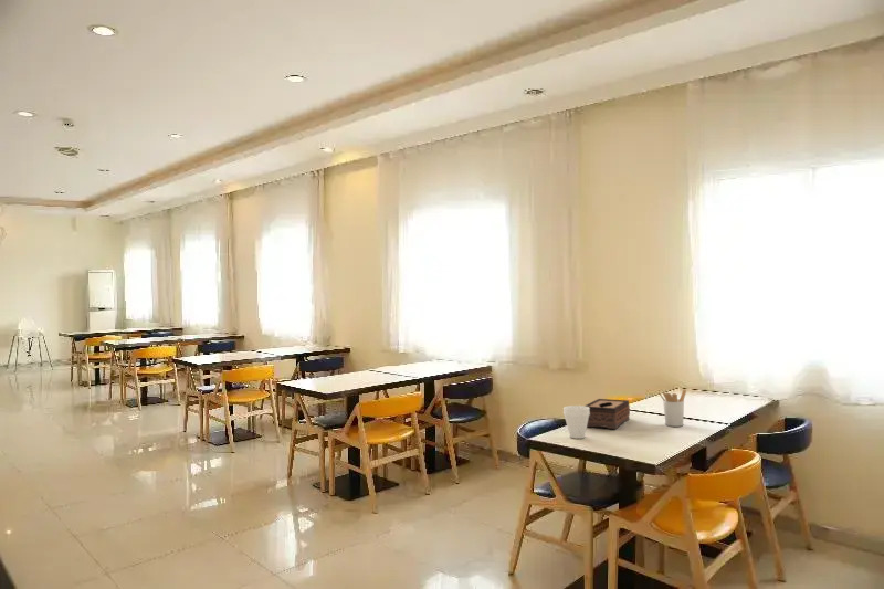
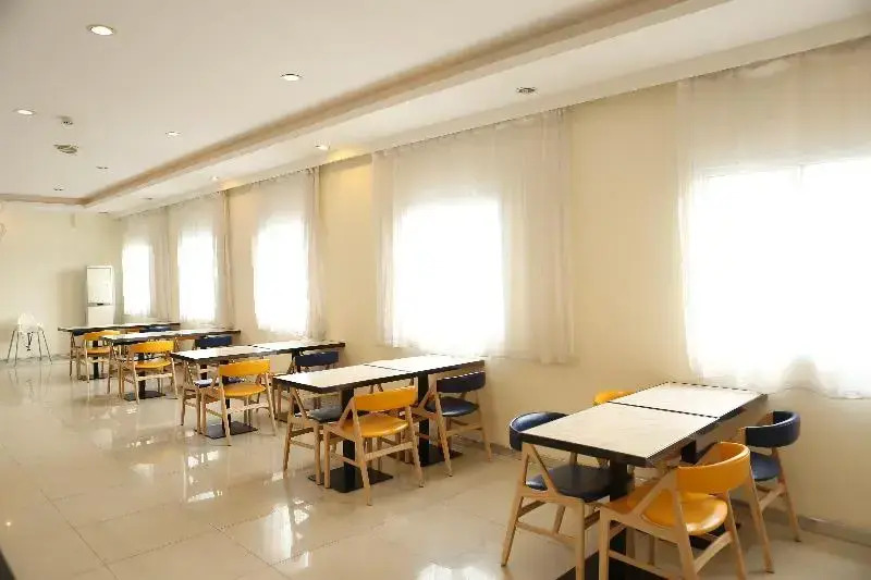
- cup (577, 422)
- tissue box (607, 412)
- utensil holder (672, 407)
